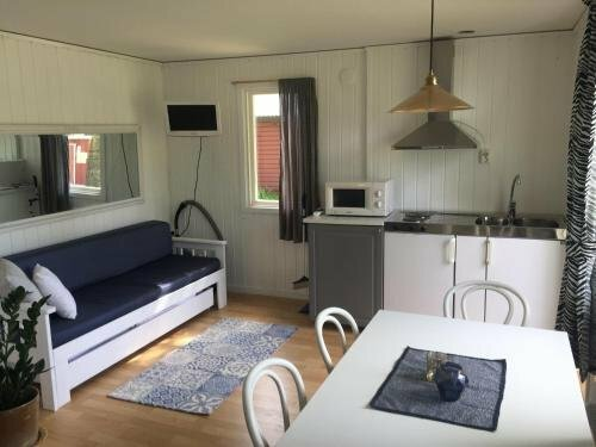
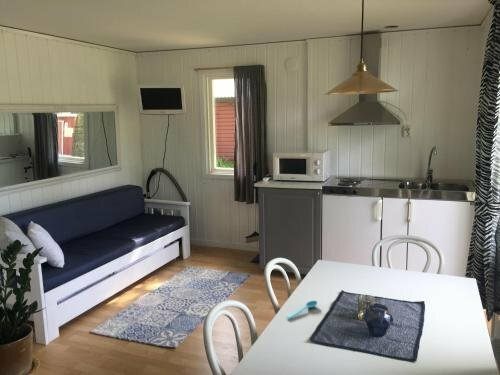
+ spoon (302, 309)
